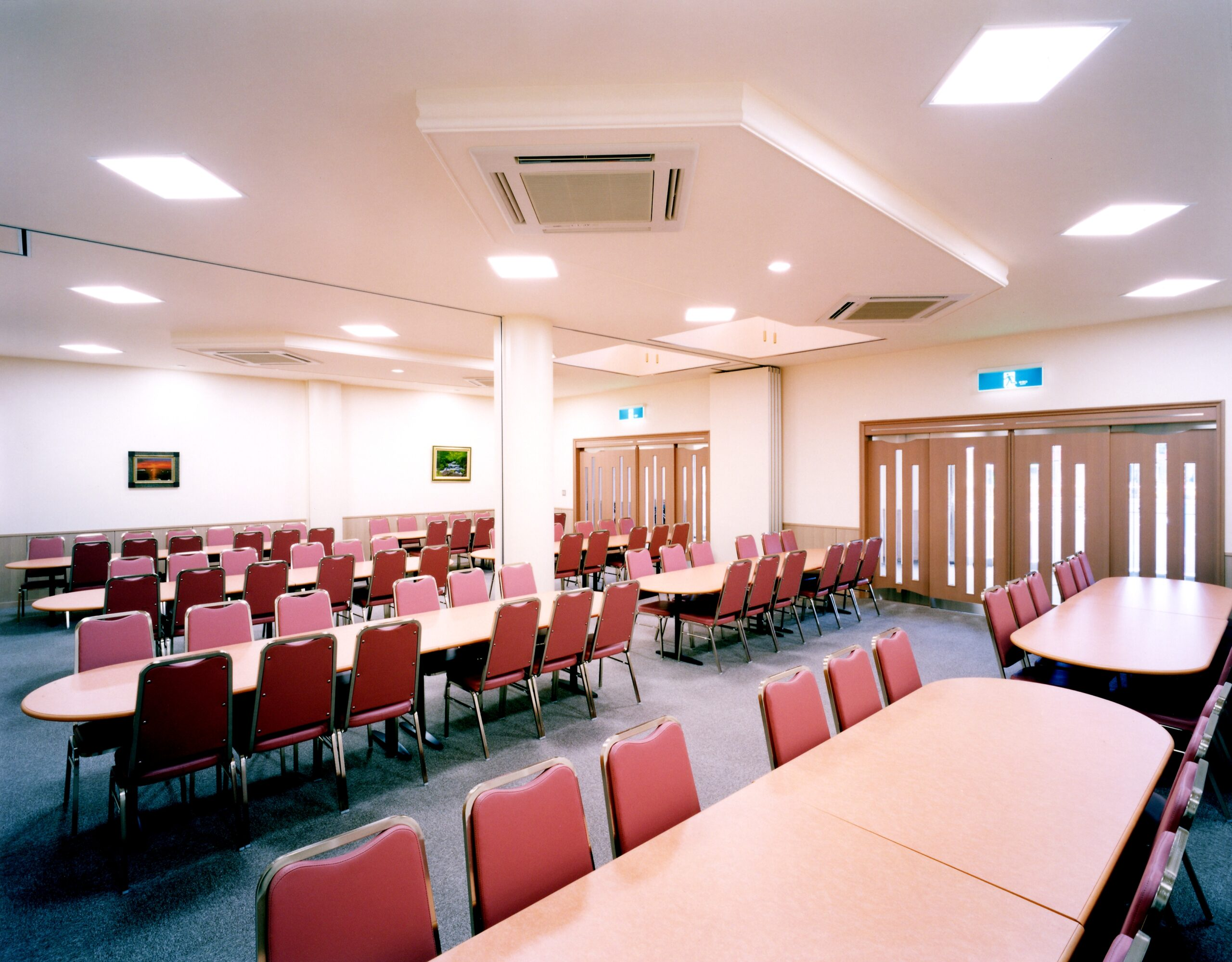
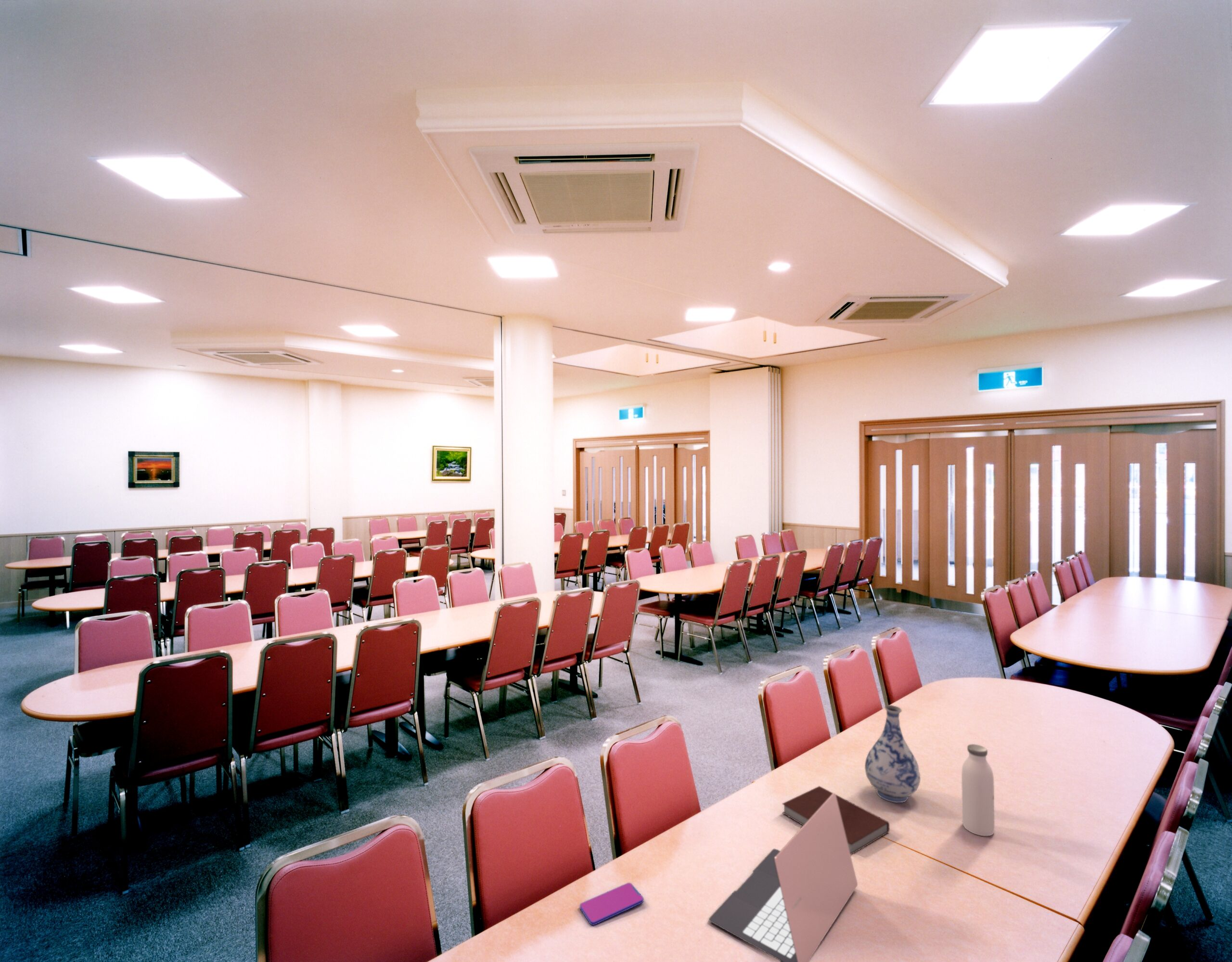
+ water bottle (977, 788)
+ vase (892, 751)
+ laptop (785, 859)
+ smartphone (612, 903)
+ notebook (841, 816)
